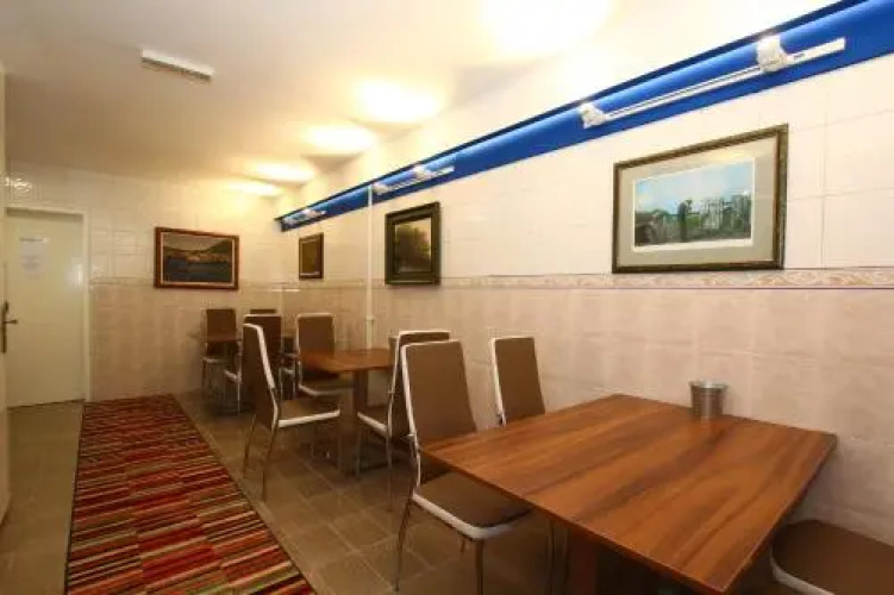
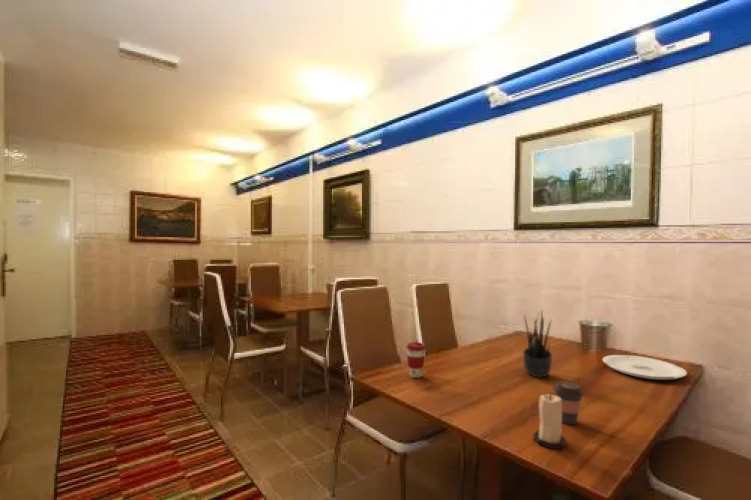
+ coffee cup (567, 402)
+ candle (550, 416)
+ potted plant (537, 342)
+ plate (642, 367)
+ coffee cup (415, 359)
